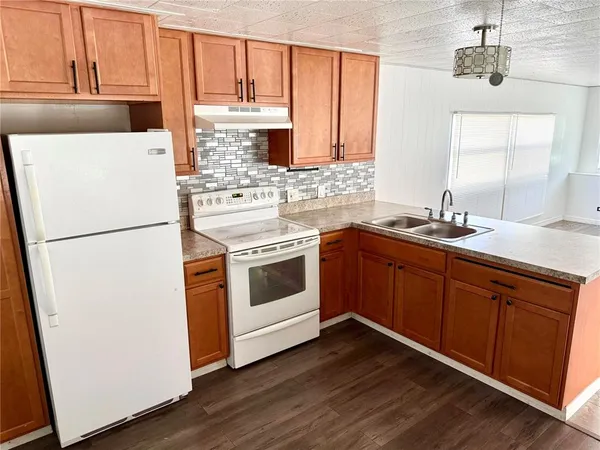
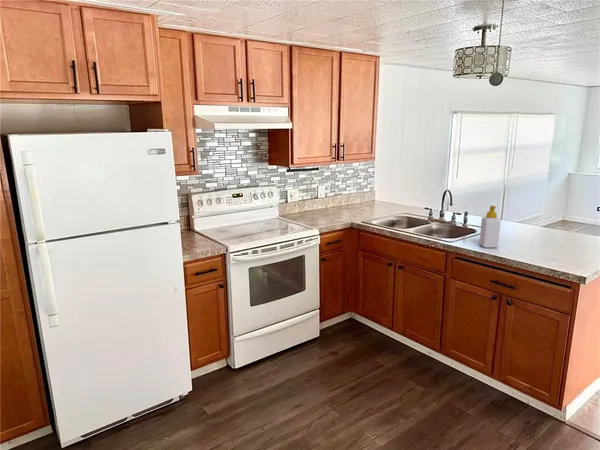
+ soap bottle (490, 226)
